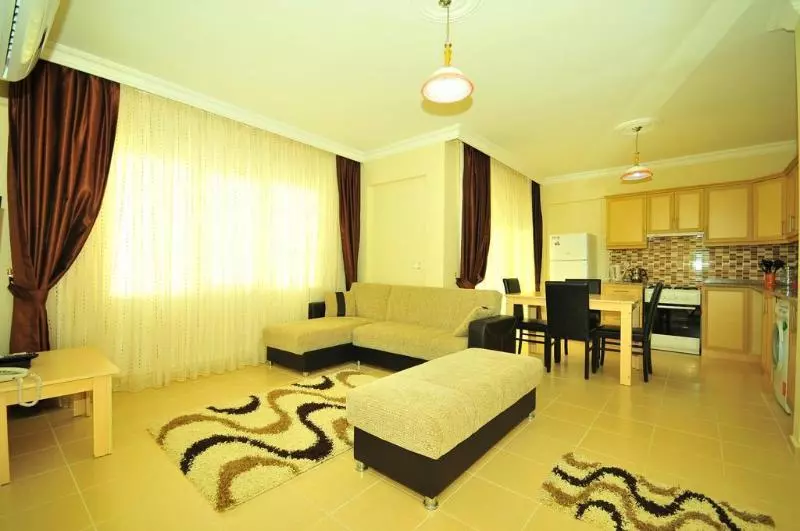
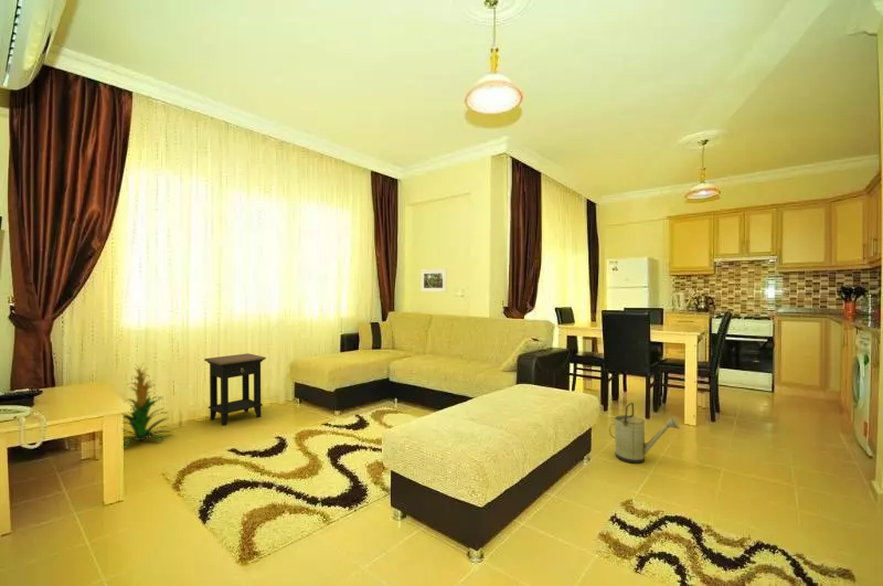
+ watering can (642, 434)
+ side table (227, 387)
+ indoor plant (141, 402)
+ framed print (433, 280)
